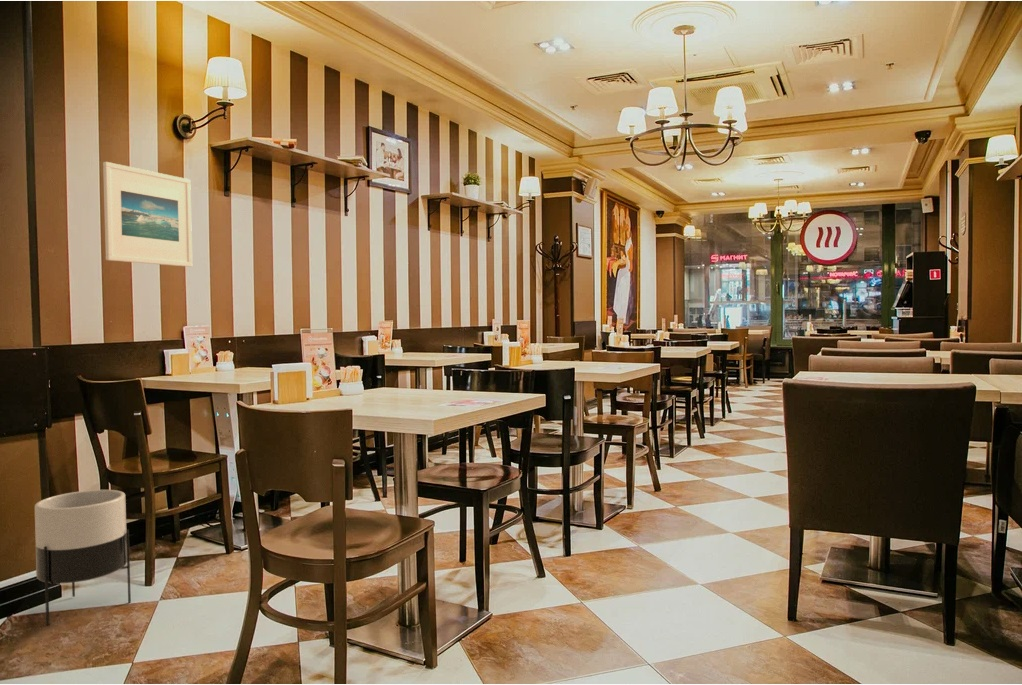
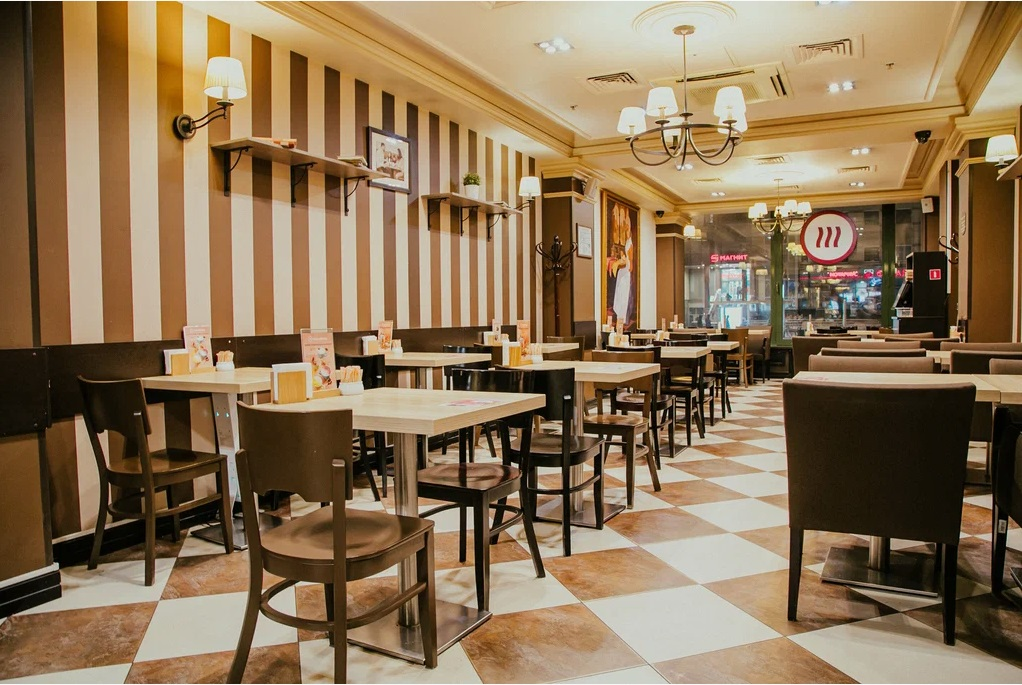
- planter (83, 552)
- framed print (150, 217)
